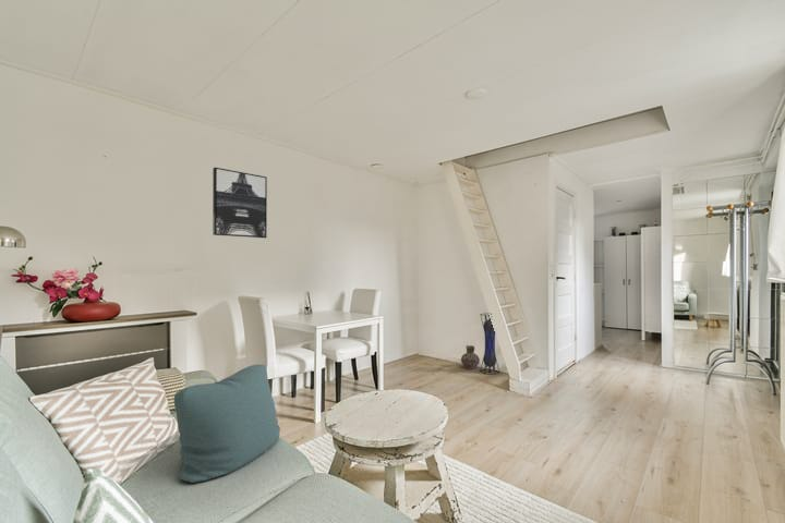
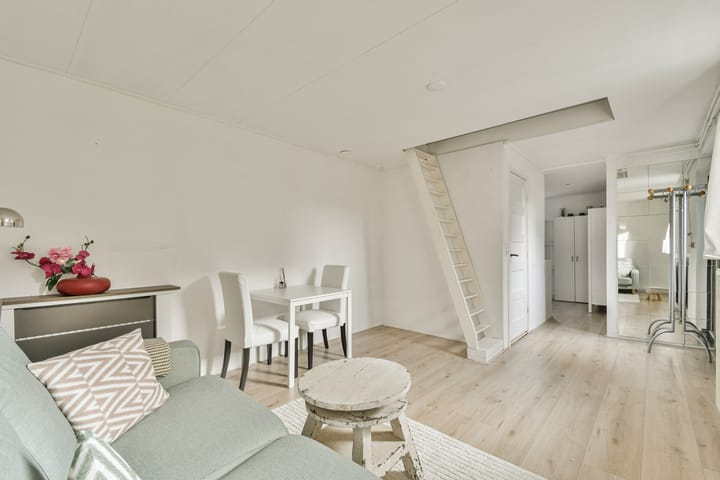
- cushion (231, 413)
- lantern (490, 343)
- ceramic jug (470, 356)
- wall art (241, 204)
